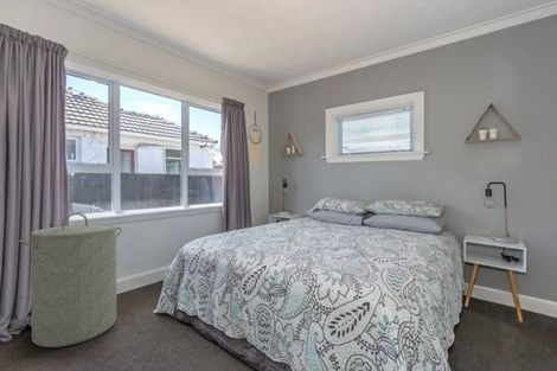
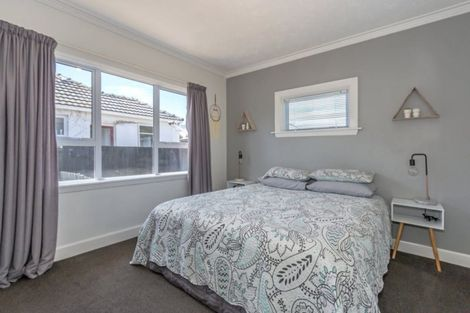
- laundry hamper (77, 270)
